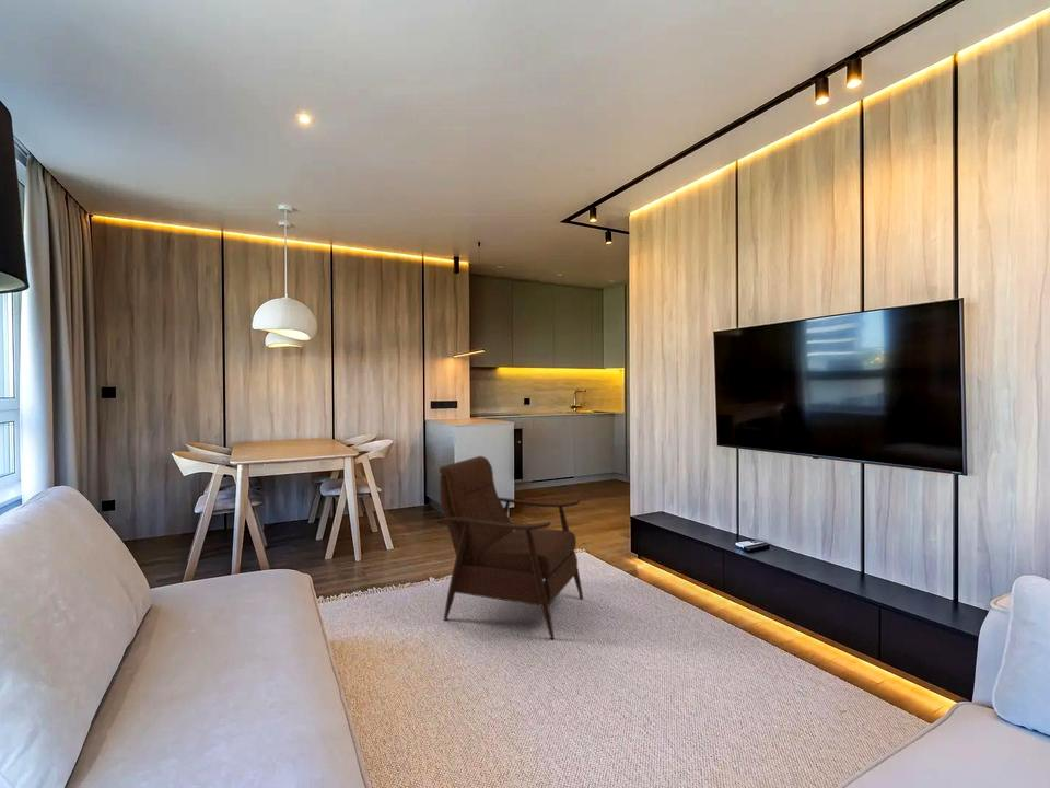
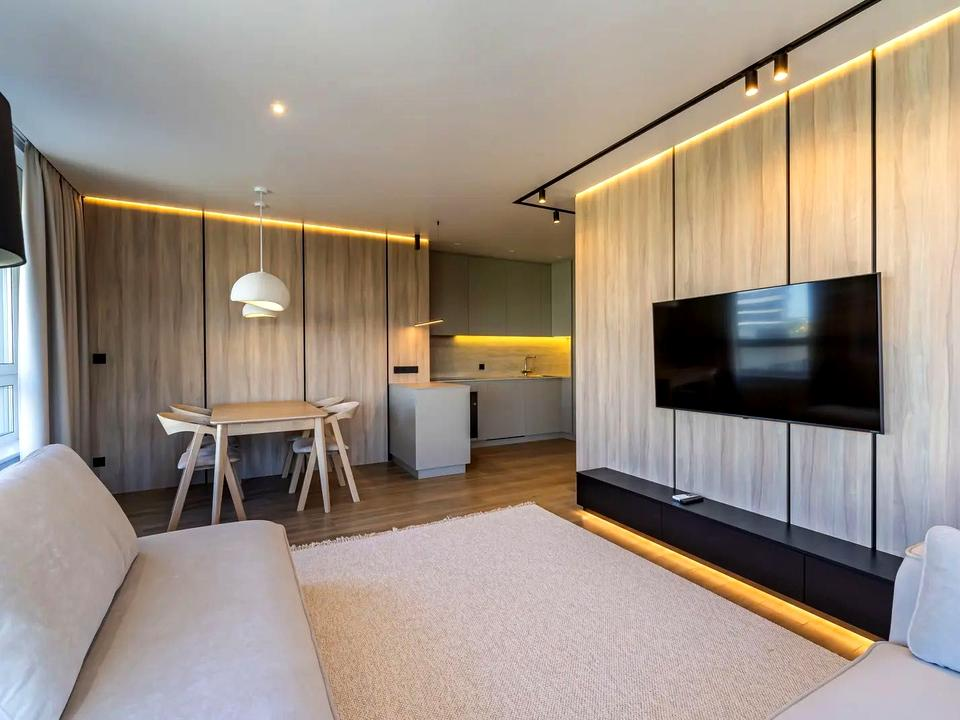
- armchair (512, 535)
